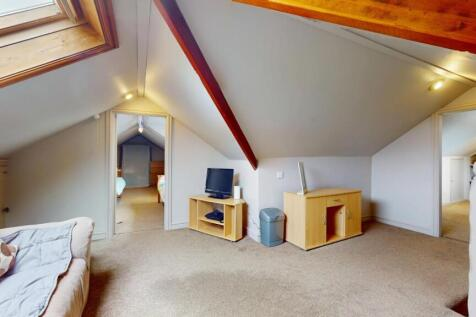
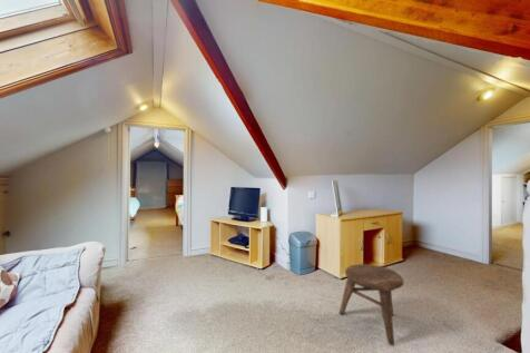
+ stool (373, 298)
